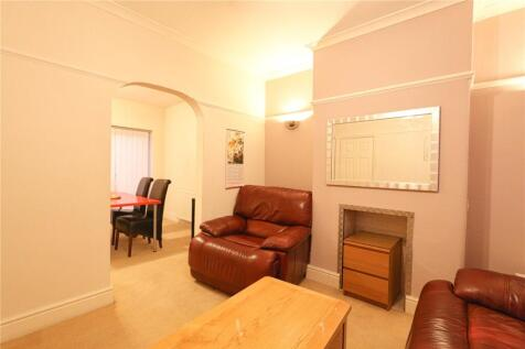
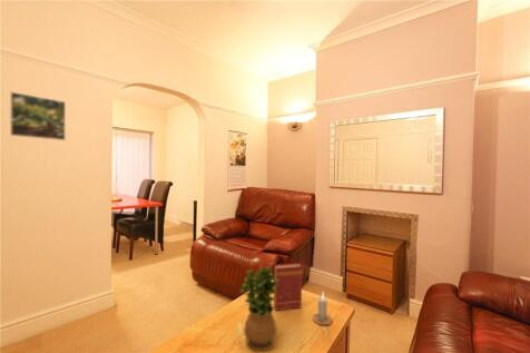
+ book (287, 286)
+ candle (322, 305)
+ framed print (39, 117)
+ potted plant (261, 302)
